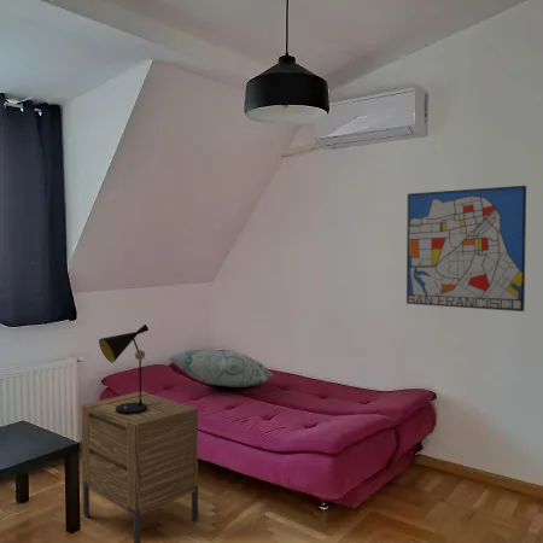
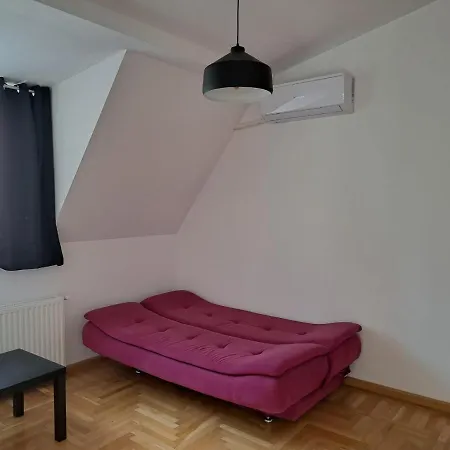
- wall art (462, 249)
- table lamp (139, 366)
- nightstand (139, 462)
- decorative pillow (221, 368)
